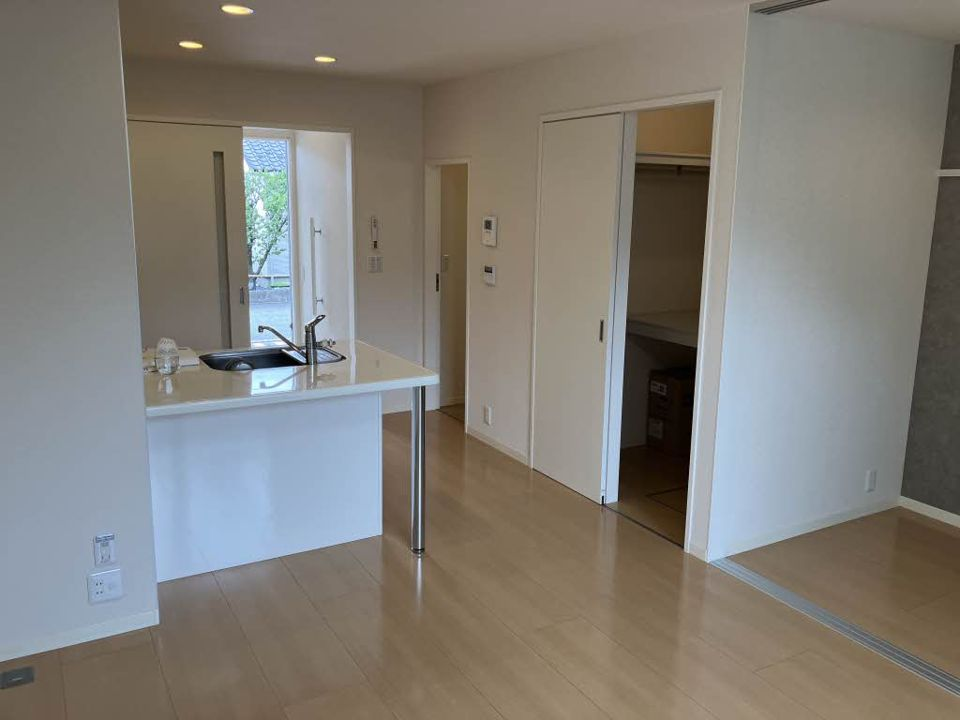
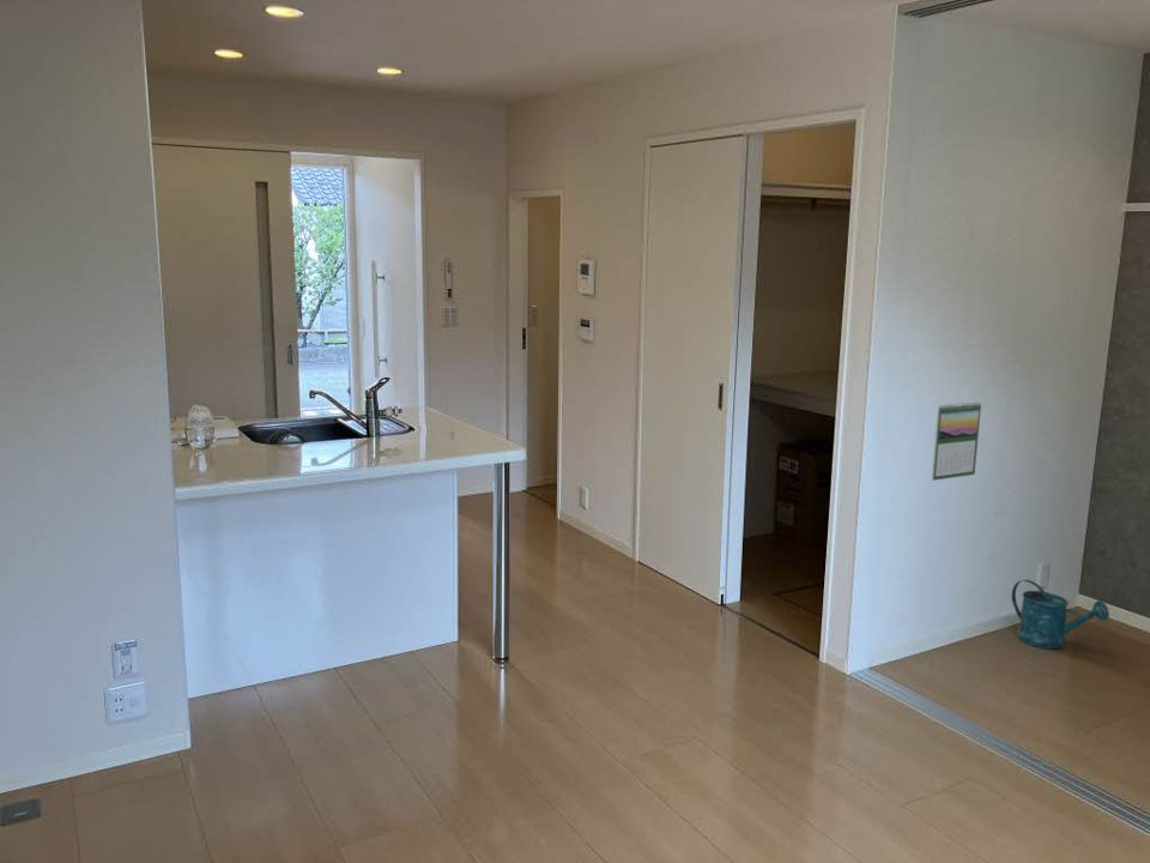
+ calendar (956, 440)
+ watering can (1057, 617)
